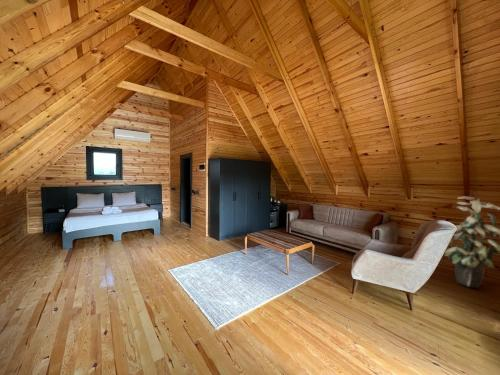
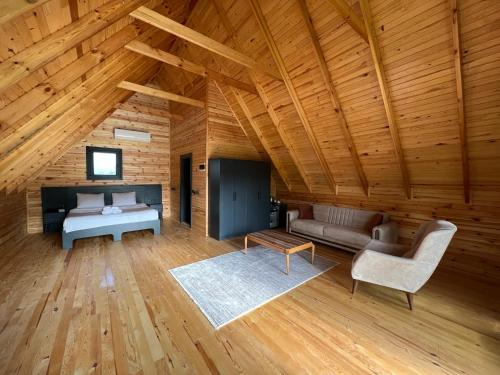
- indoor plant (470, 241)
